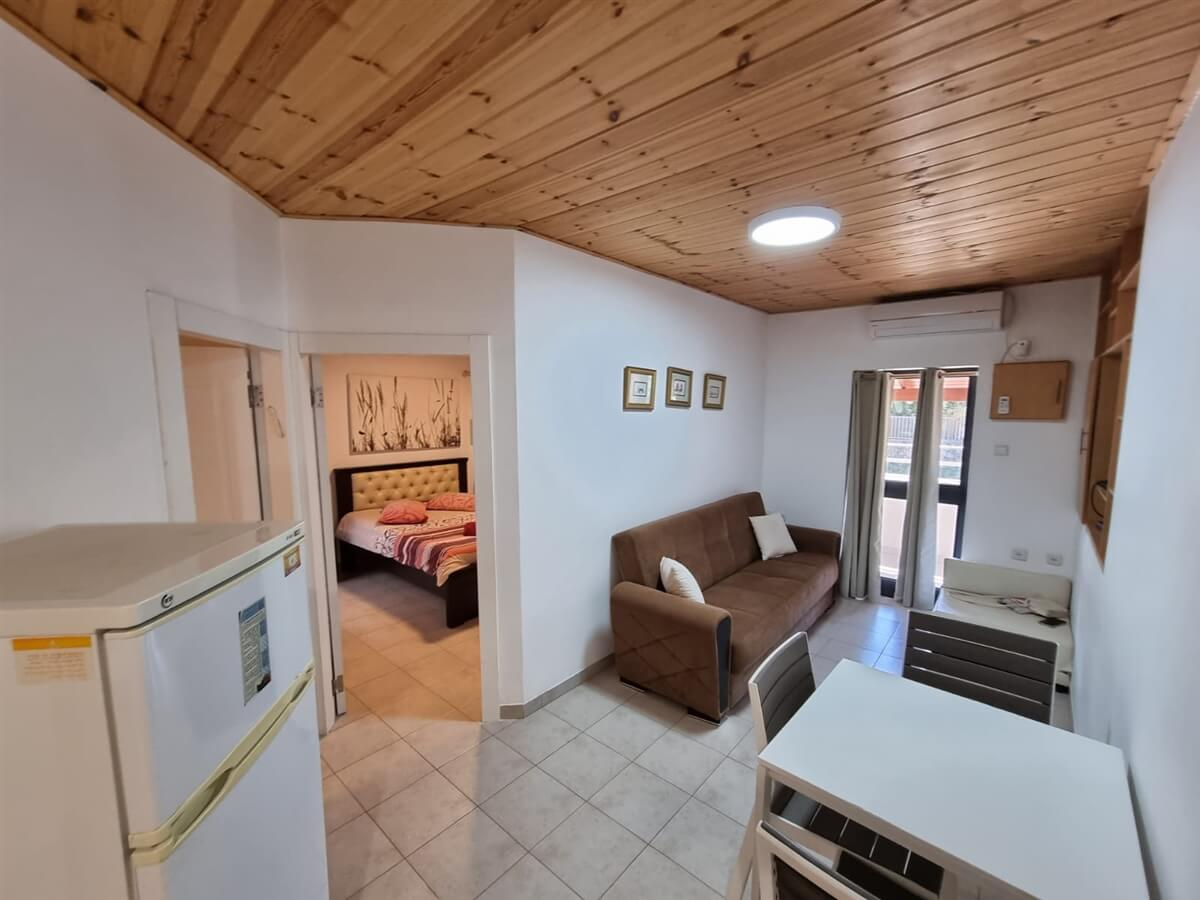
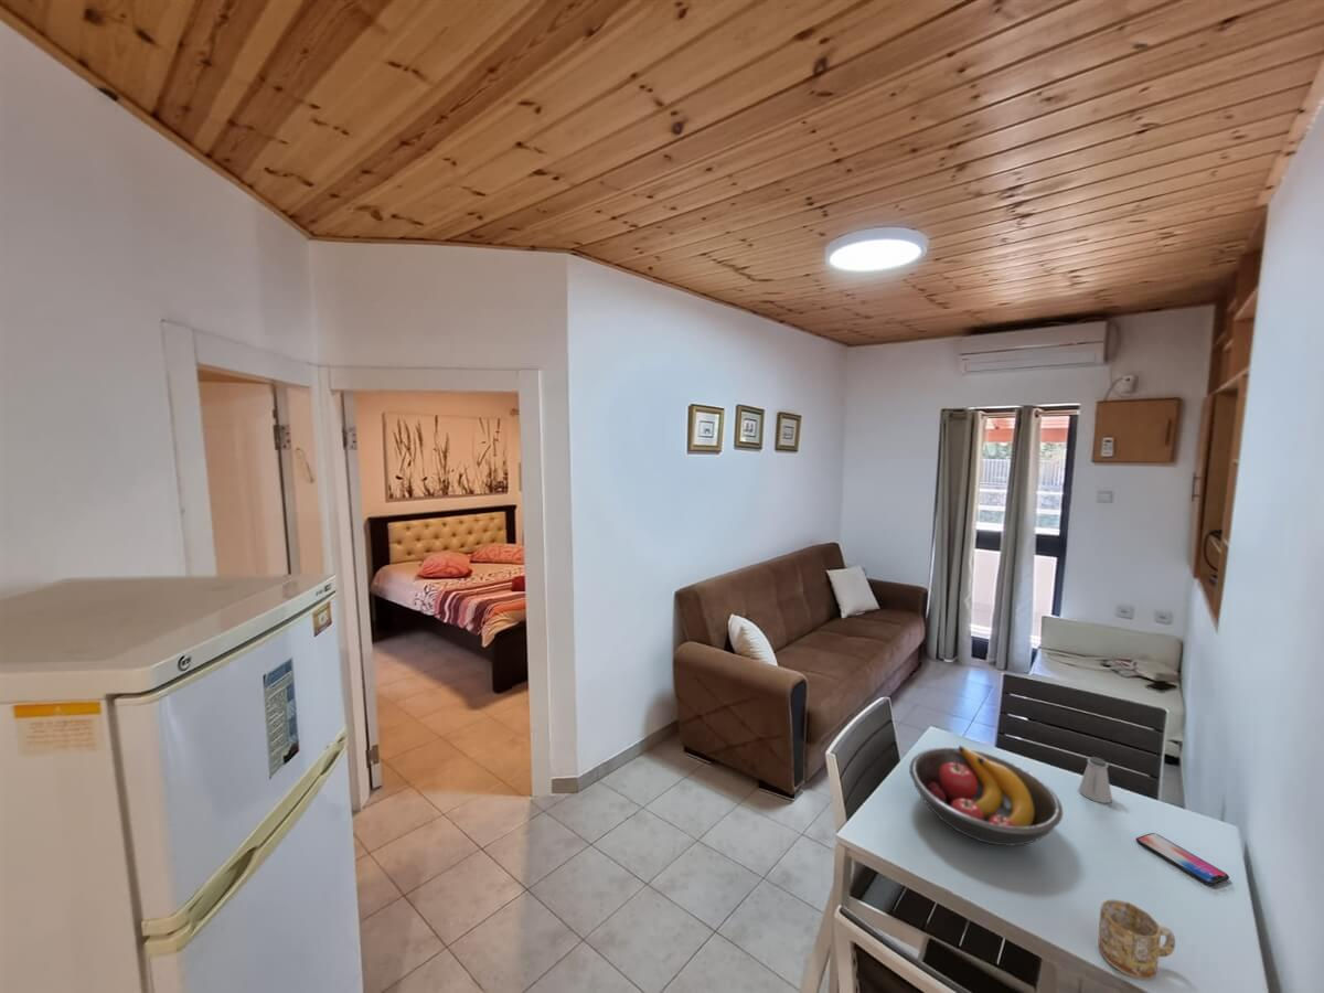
+ smartphone (1179, 857)
+ fruit bowl (980, 797)
+ saltshaker (1096, 777)
+ mug (1138, 938)
